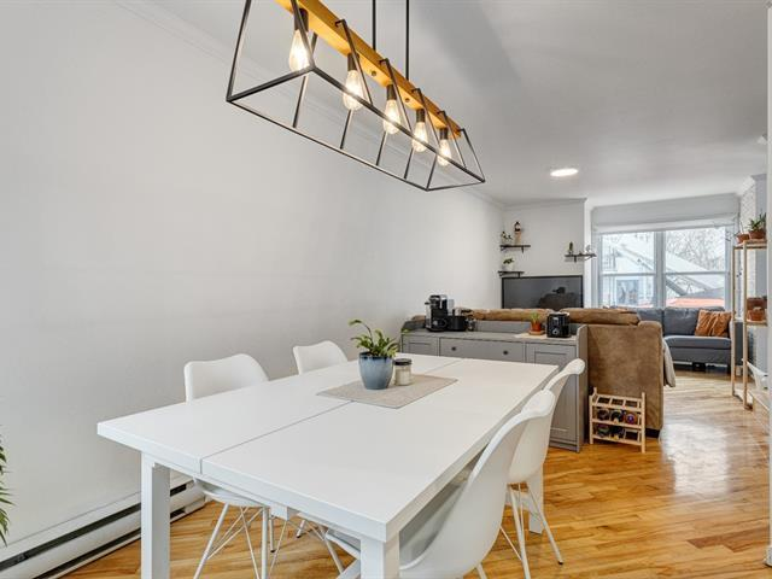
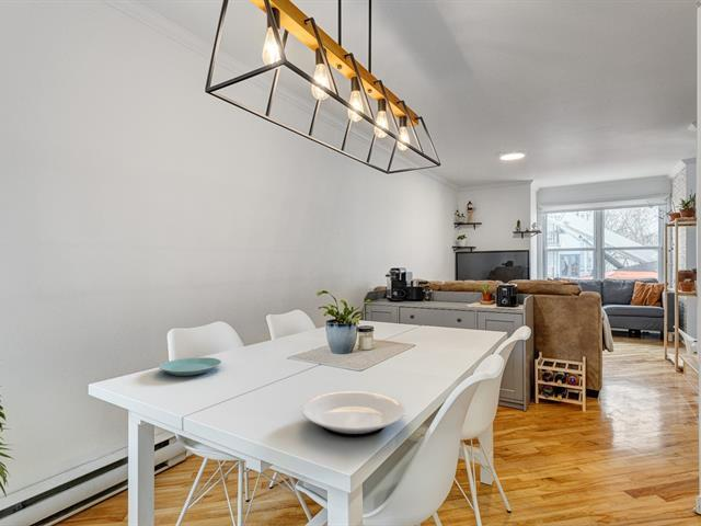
+ plate (353, 414)
+ plate (191, 366)
